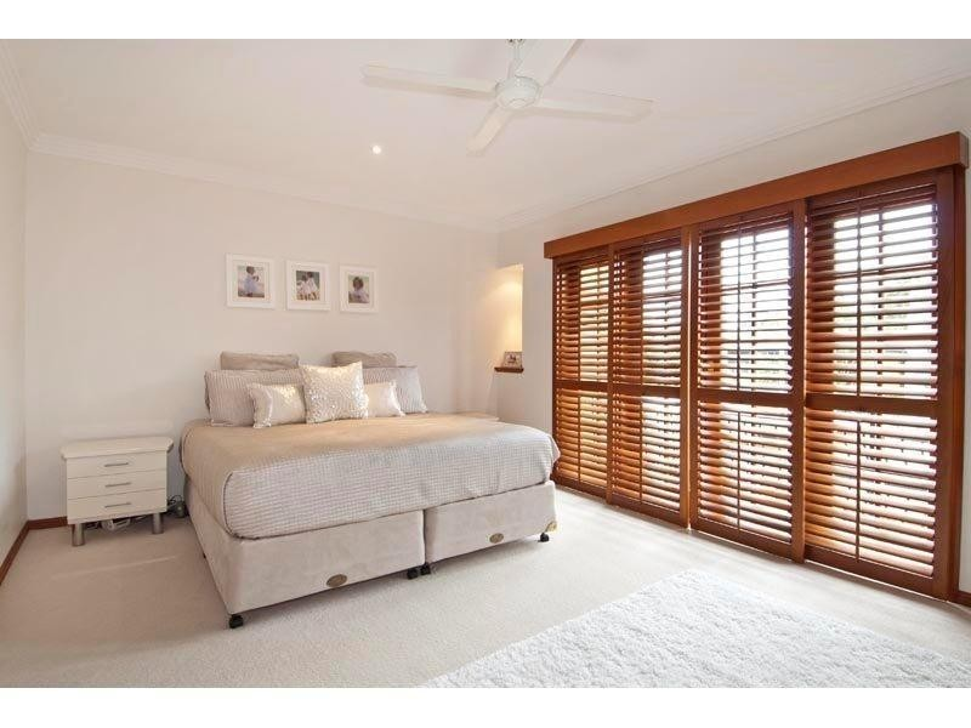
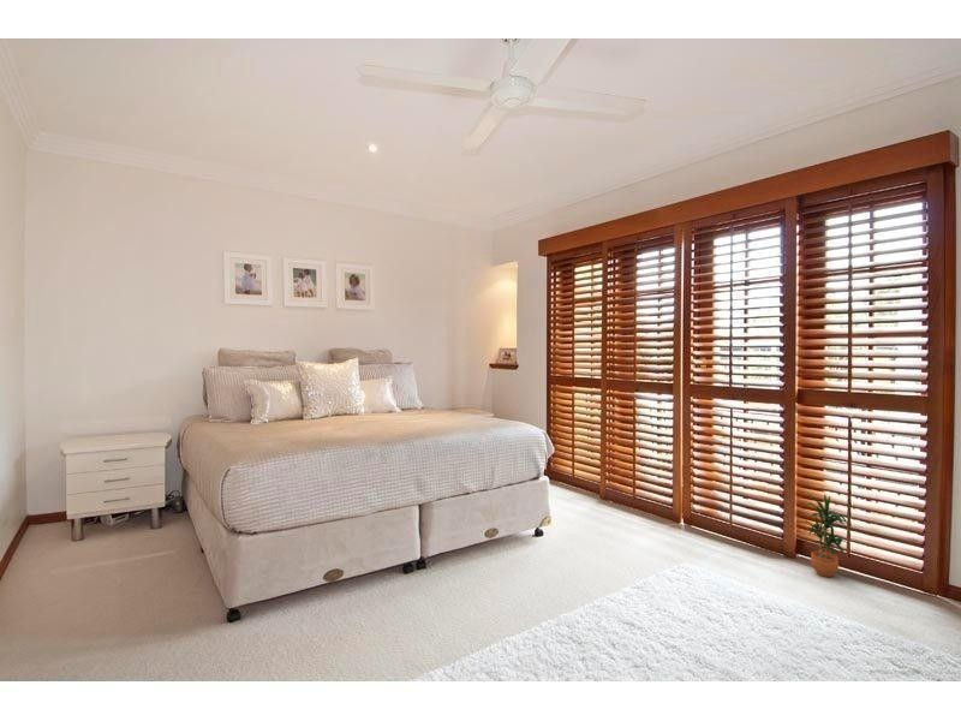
+ potted plant (829, 535)
